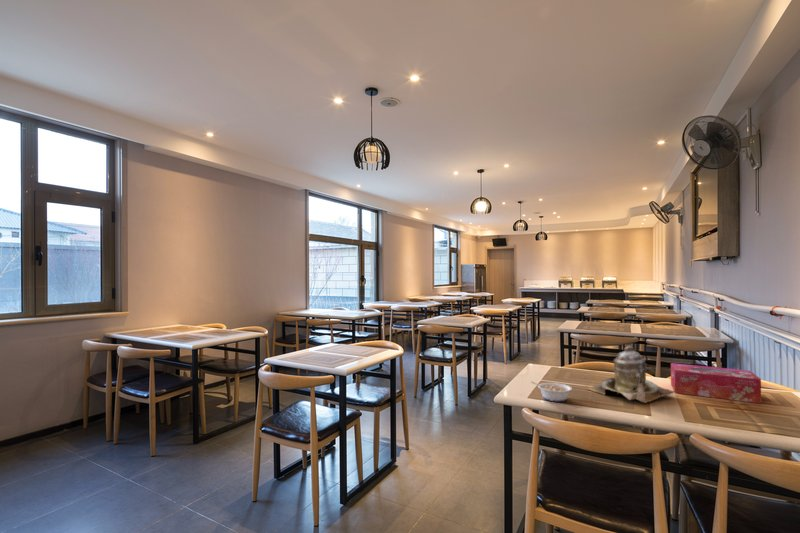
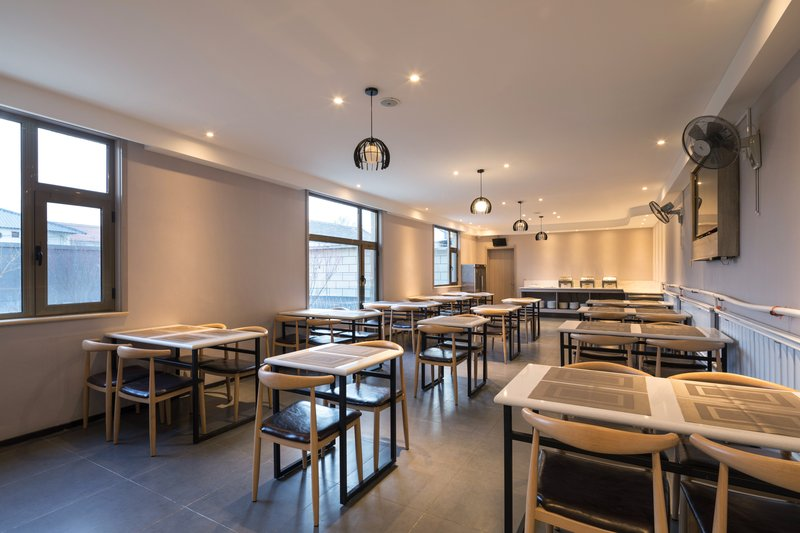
- teapot (629, 368)
- tissue box (712, 381)
- legume (553, 391)
